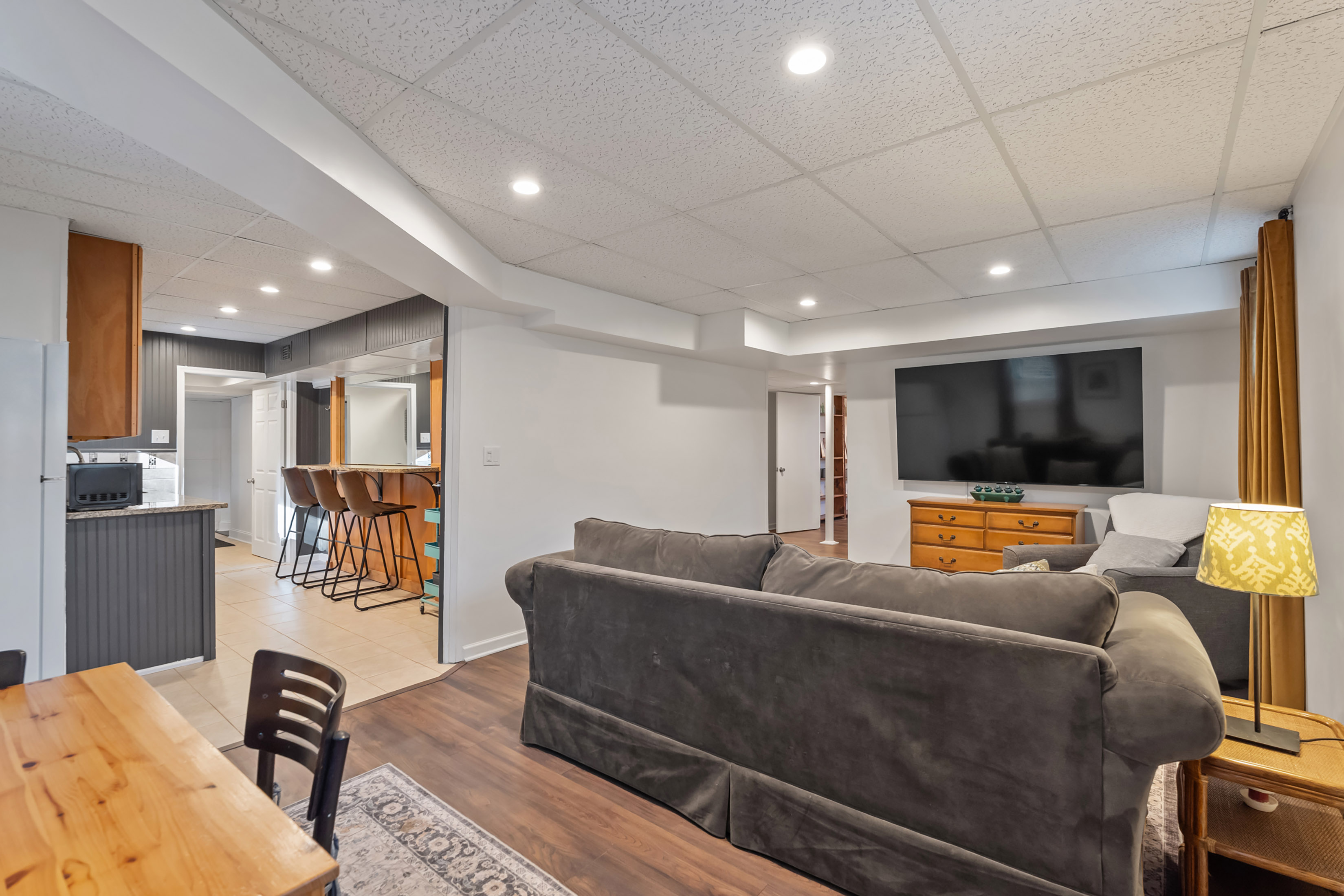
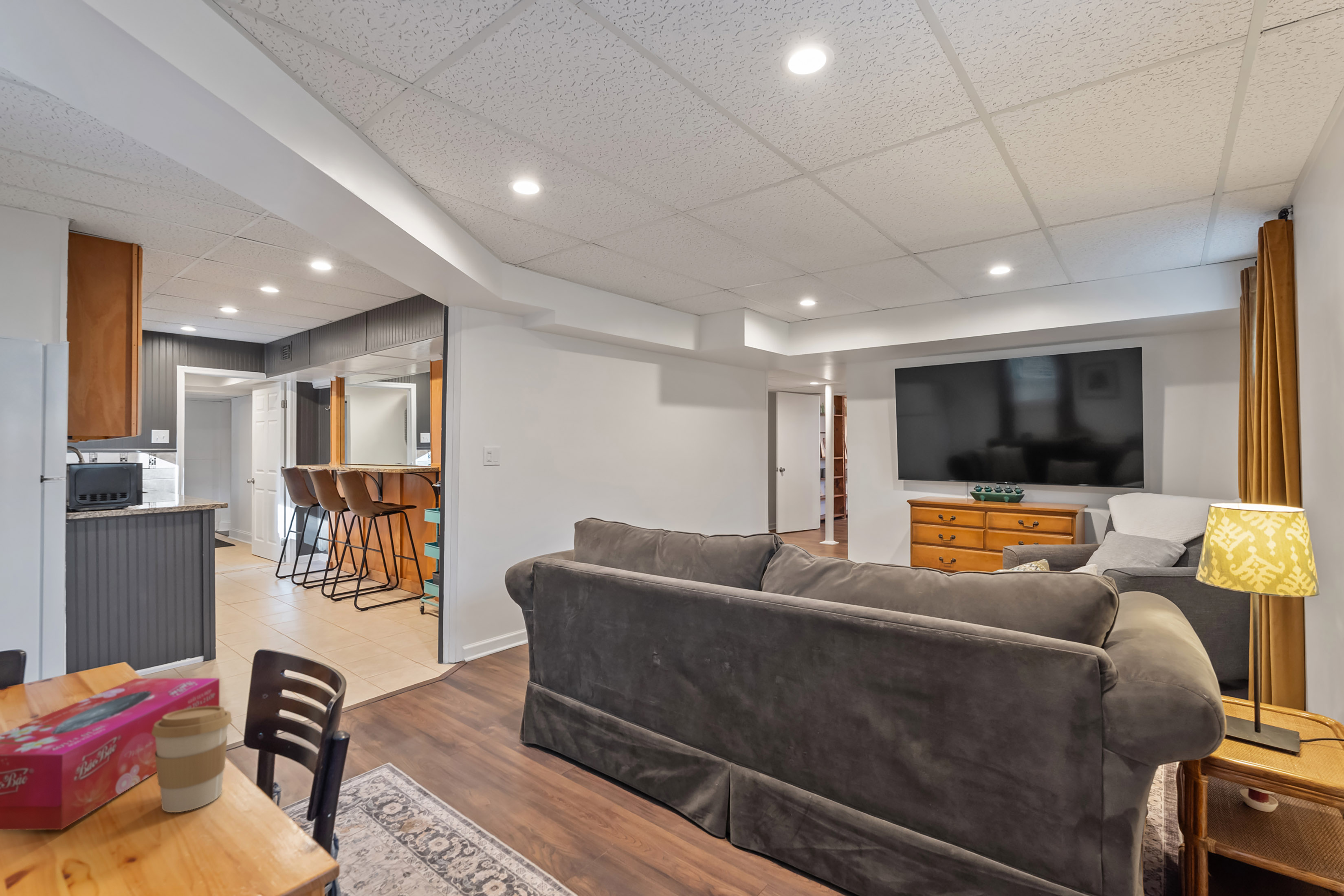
+ coffee cup (193, 754)
+ tissue box (104, 742)
